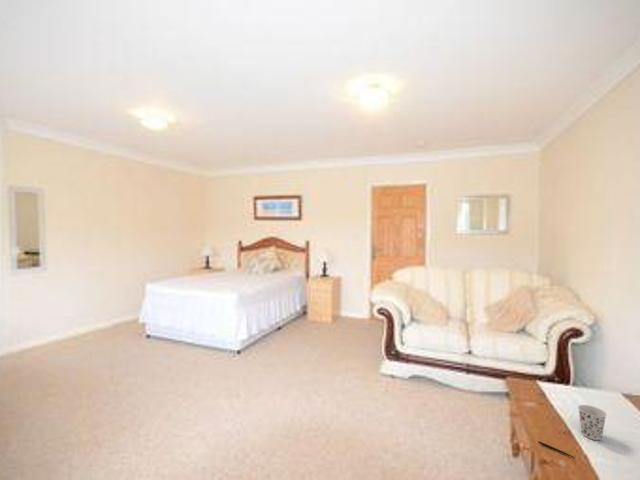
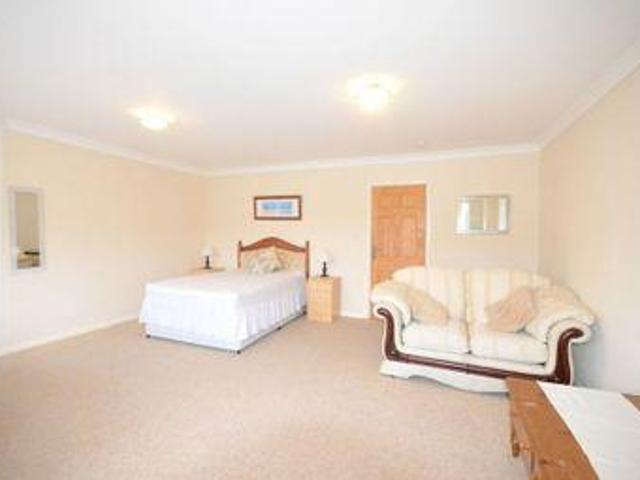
- pen (556, 449)
- cup (591, 422)
